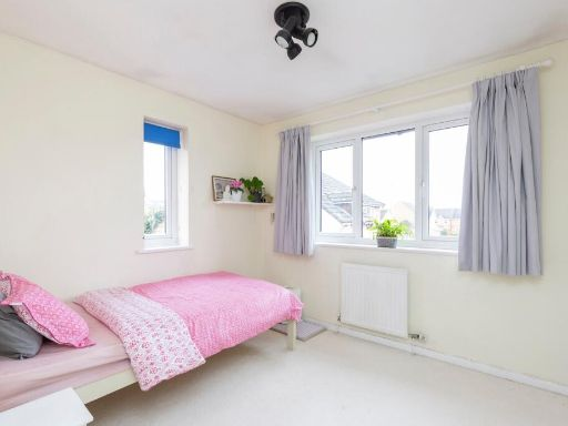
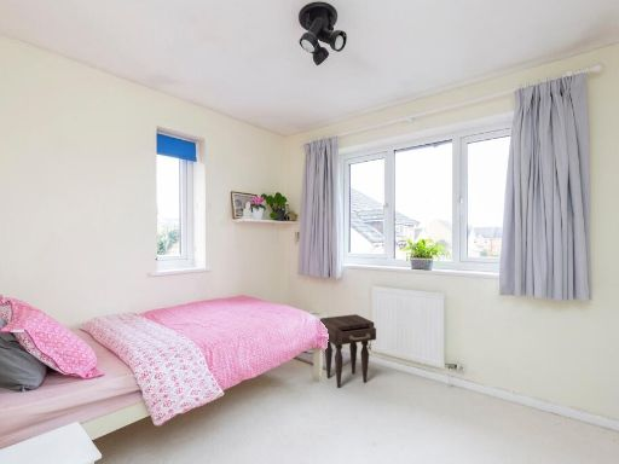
+ nightstand (351, 352)
